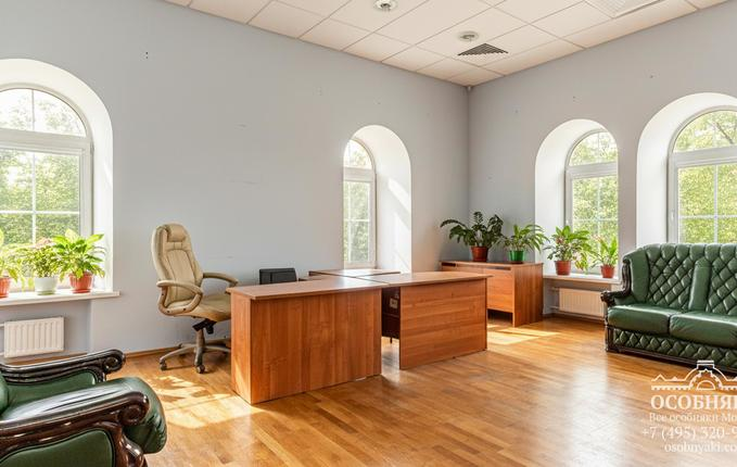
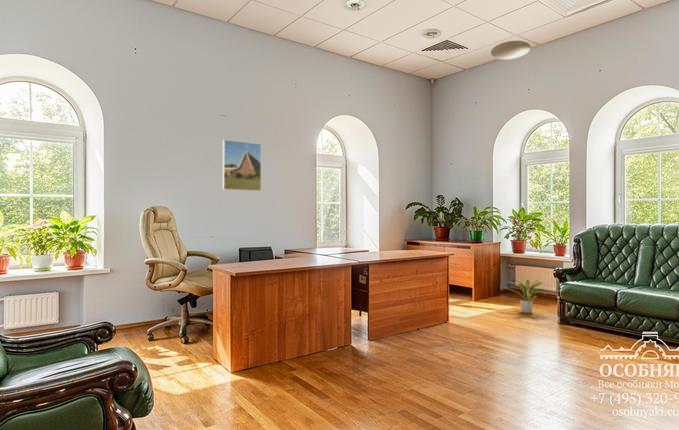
+ ceiling light (510, 46)
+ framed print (242, 166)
+ potted plant (527, 295)
